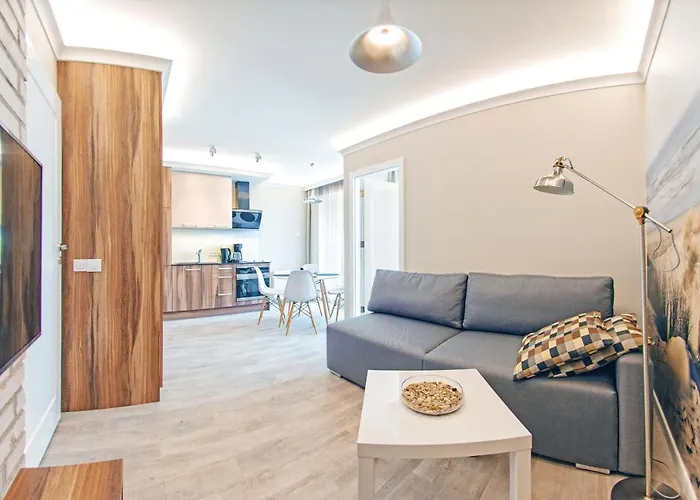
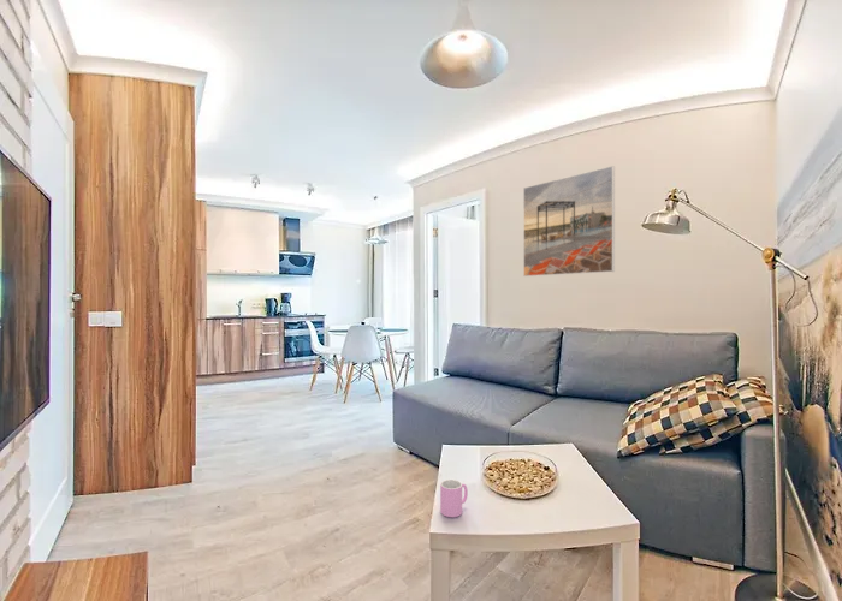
+ cup (455, 496)
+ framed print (564, 226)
